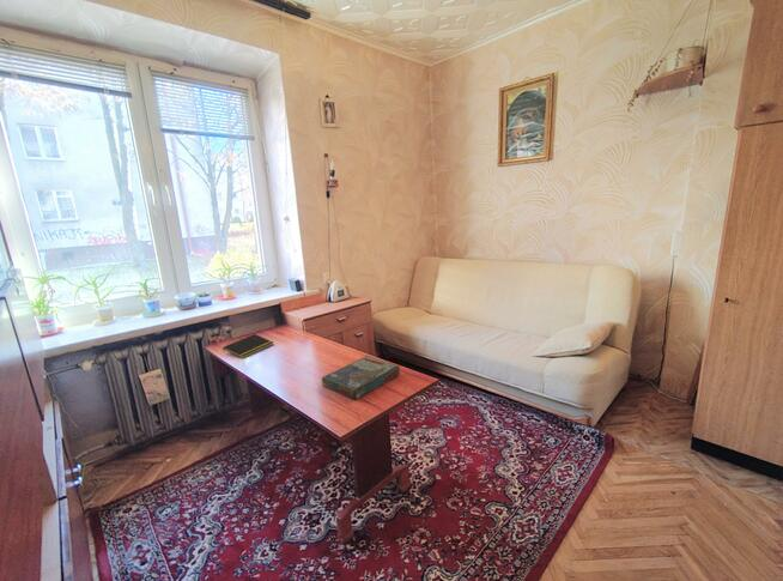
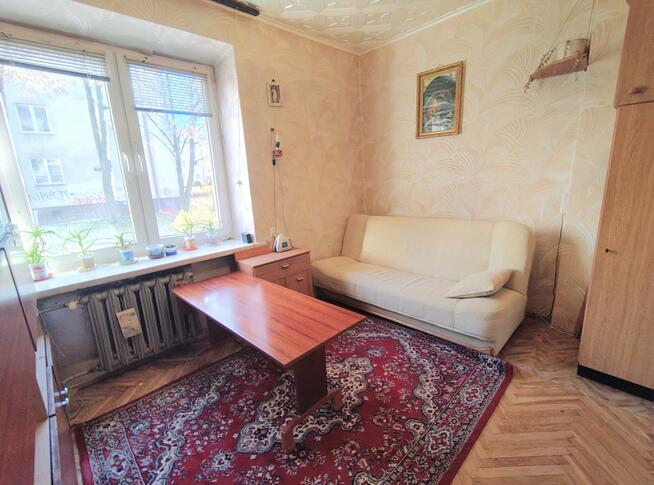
- board game (362, 375)
- notepad (249, 345)
